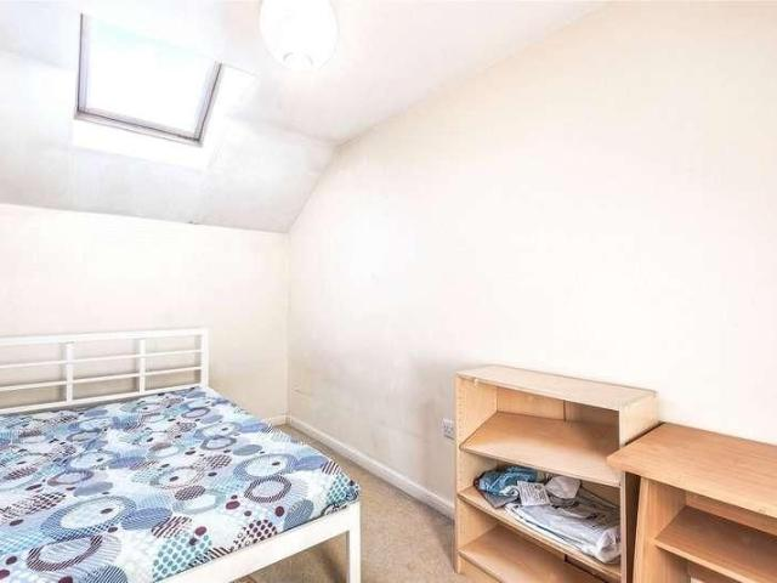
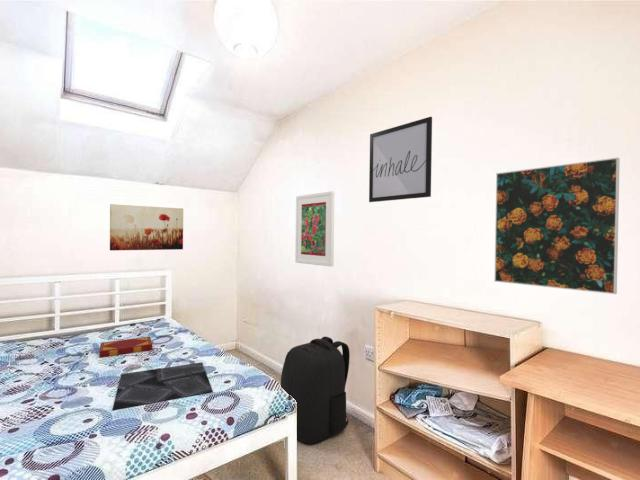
+ wall art (148, 228)
+ wall art (398, 163)
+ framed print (313, 229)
+ hardback book (126, 346)
+ decorative panel (164, 382)
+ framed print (550, 226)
+ backpack (319, 381)
